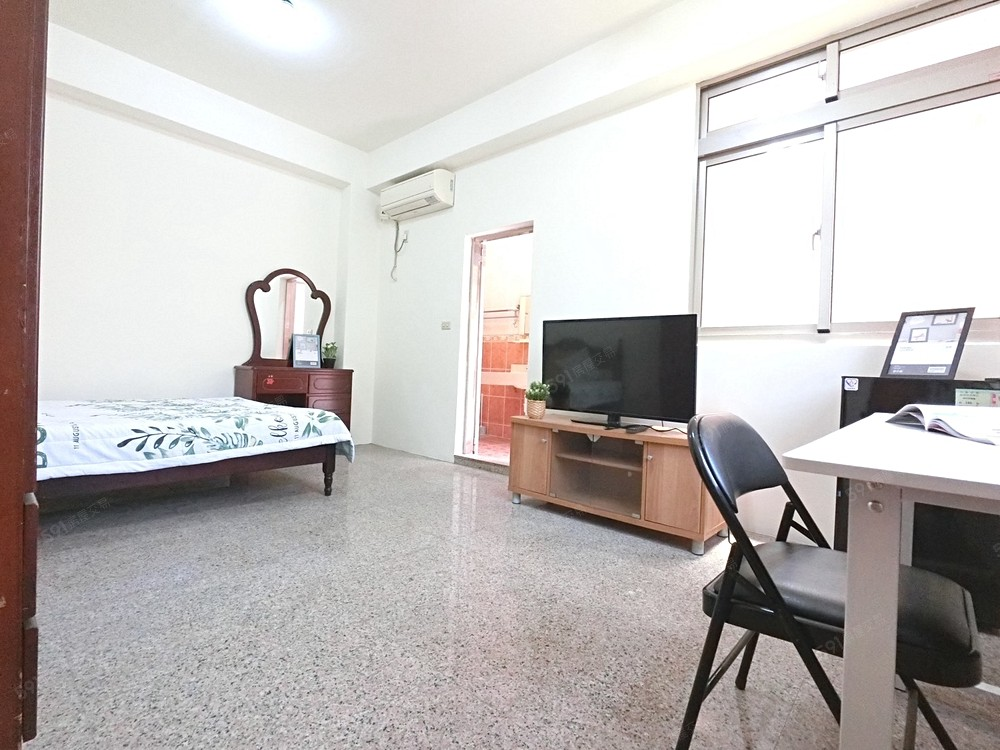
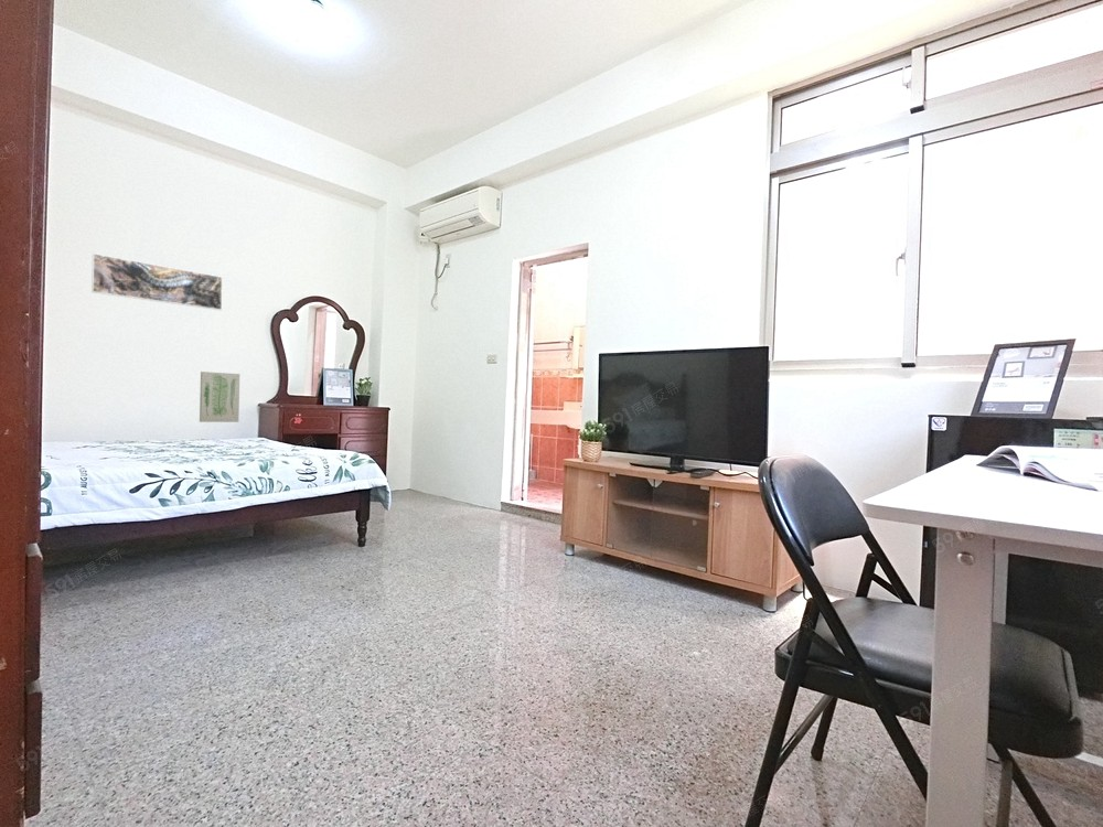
+ wall art (219, 397)
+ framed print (161, 283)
